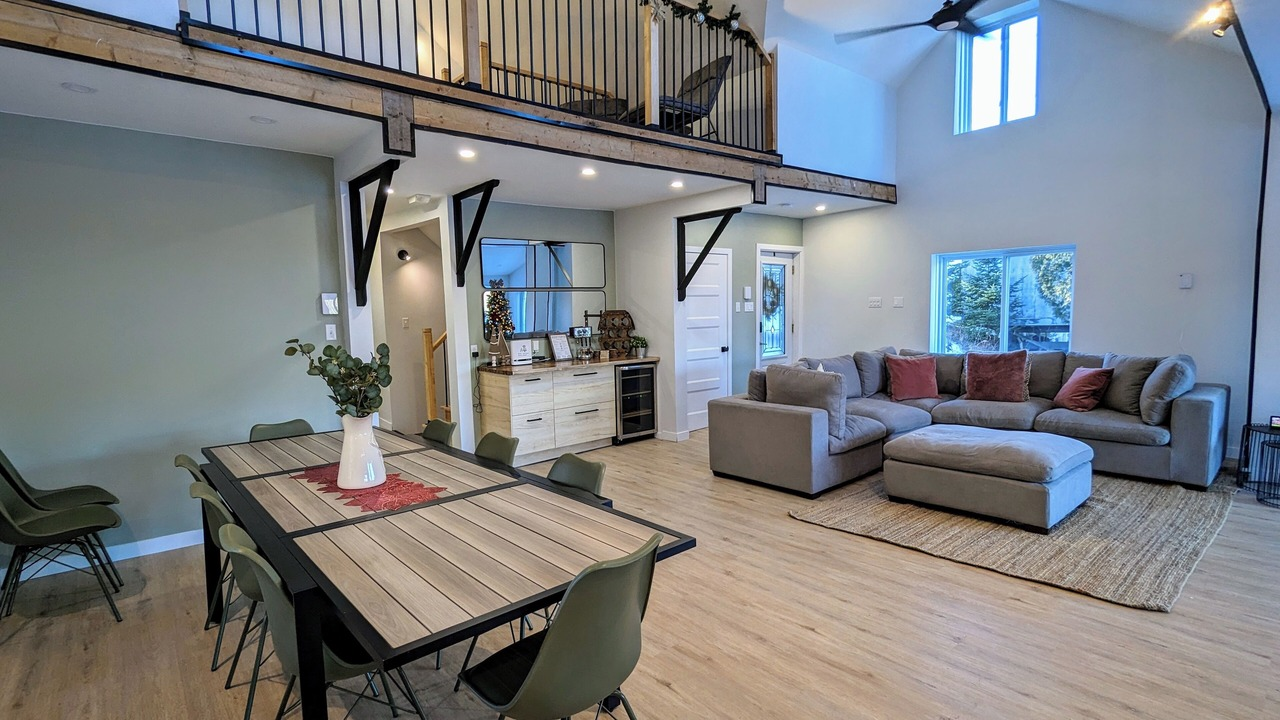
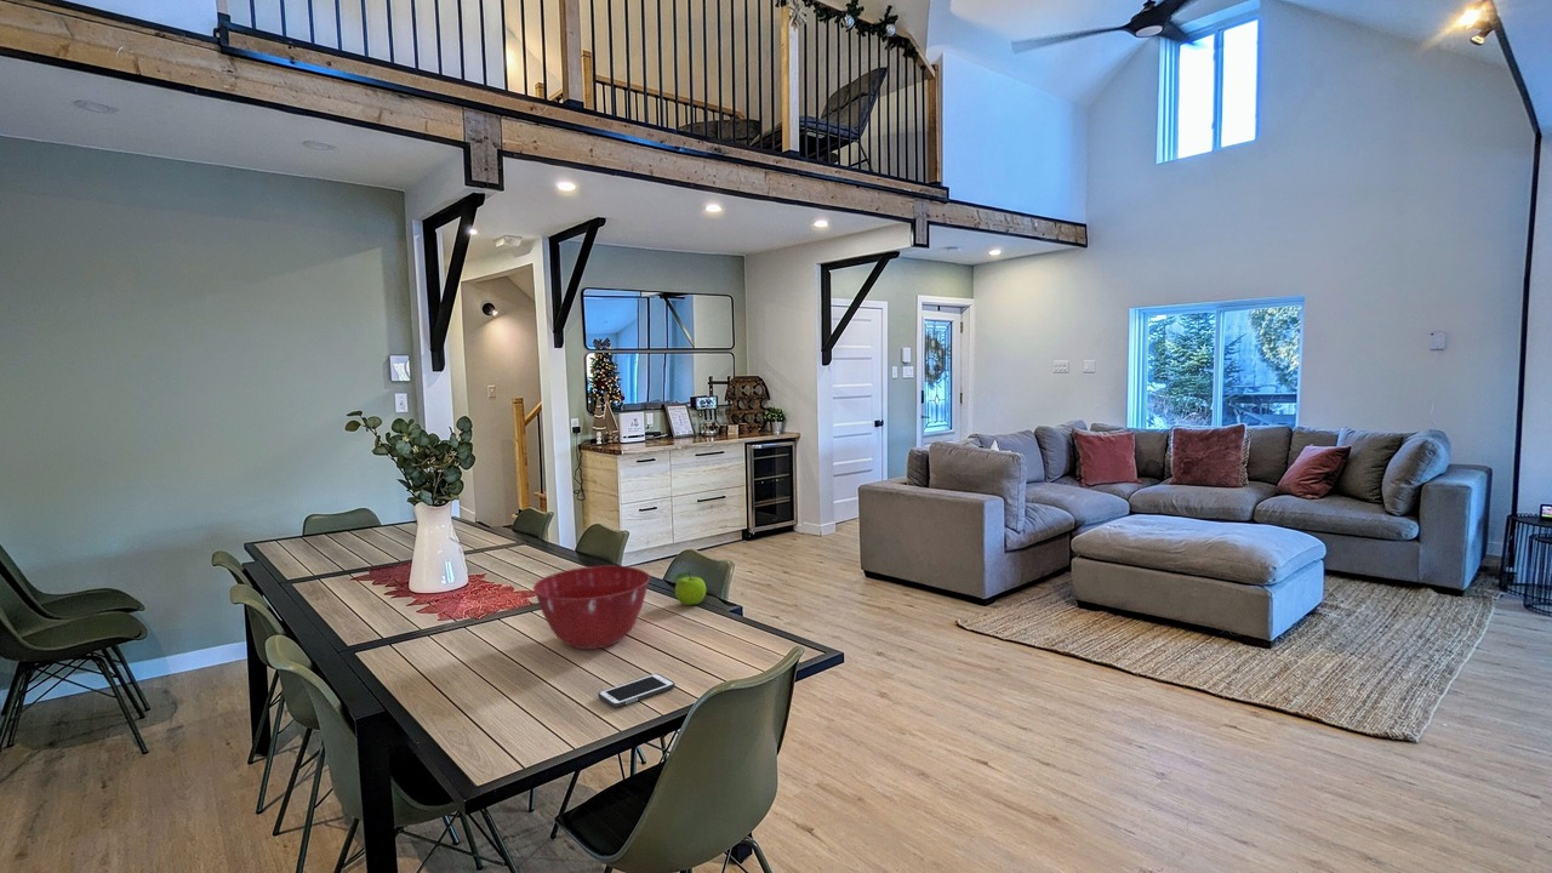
+ cell phone (637, 690)
+ mixing bowl (593, 610)
+ fruit (686, 588)
